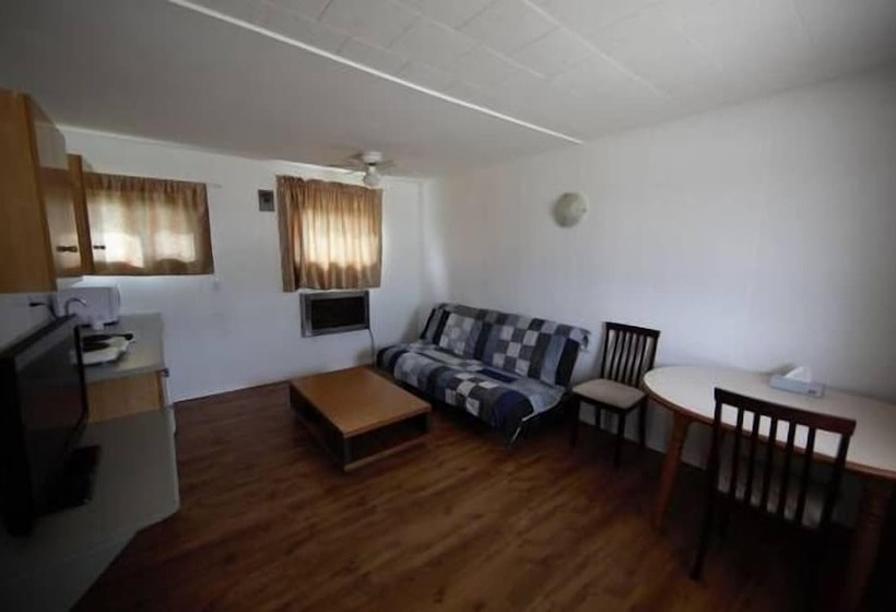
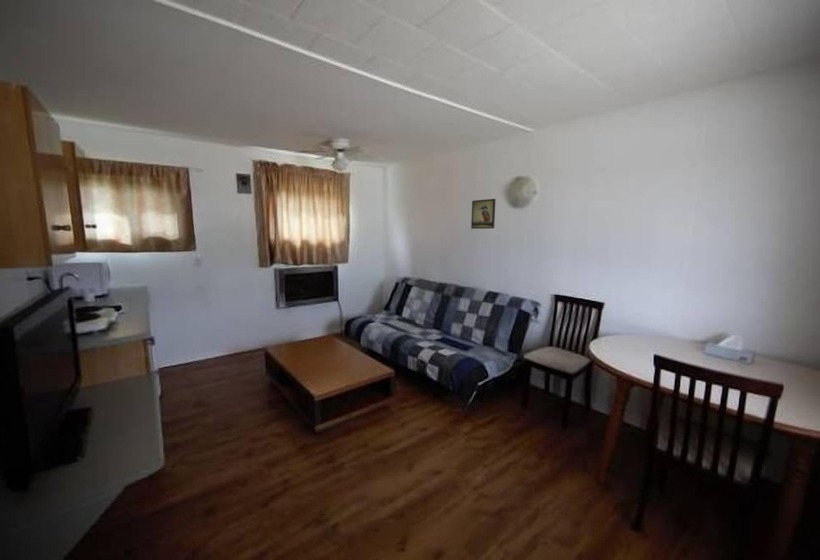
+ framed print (482, 214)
